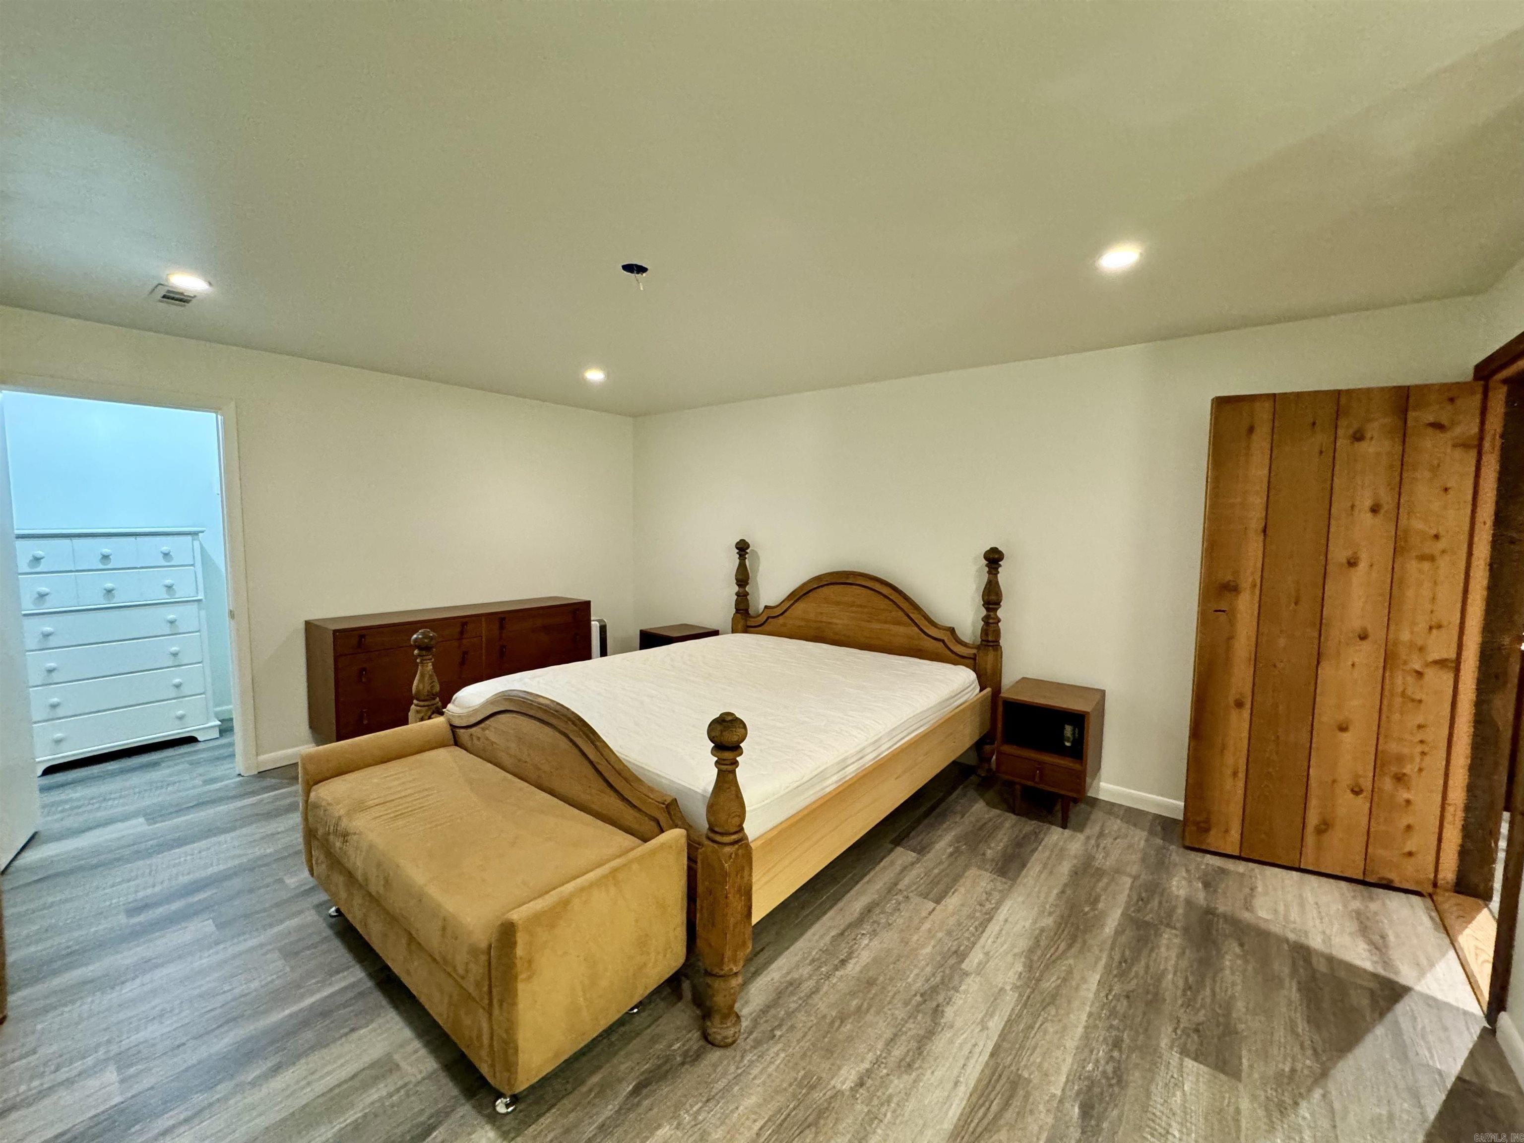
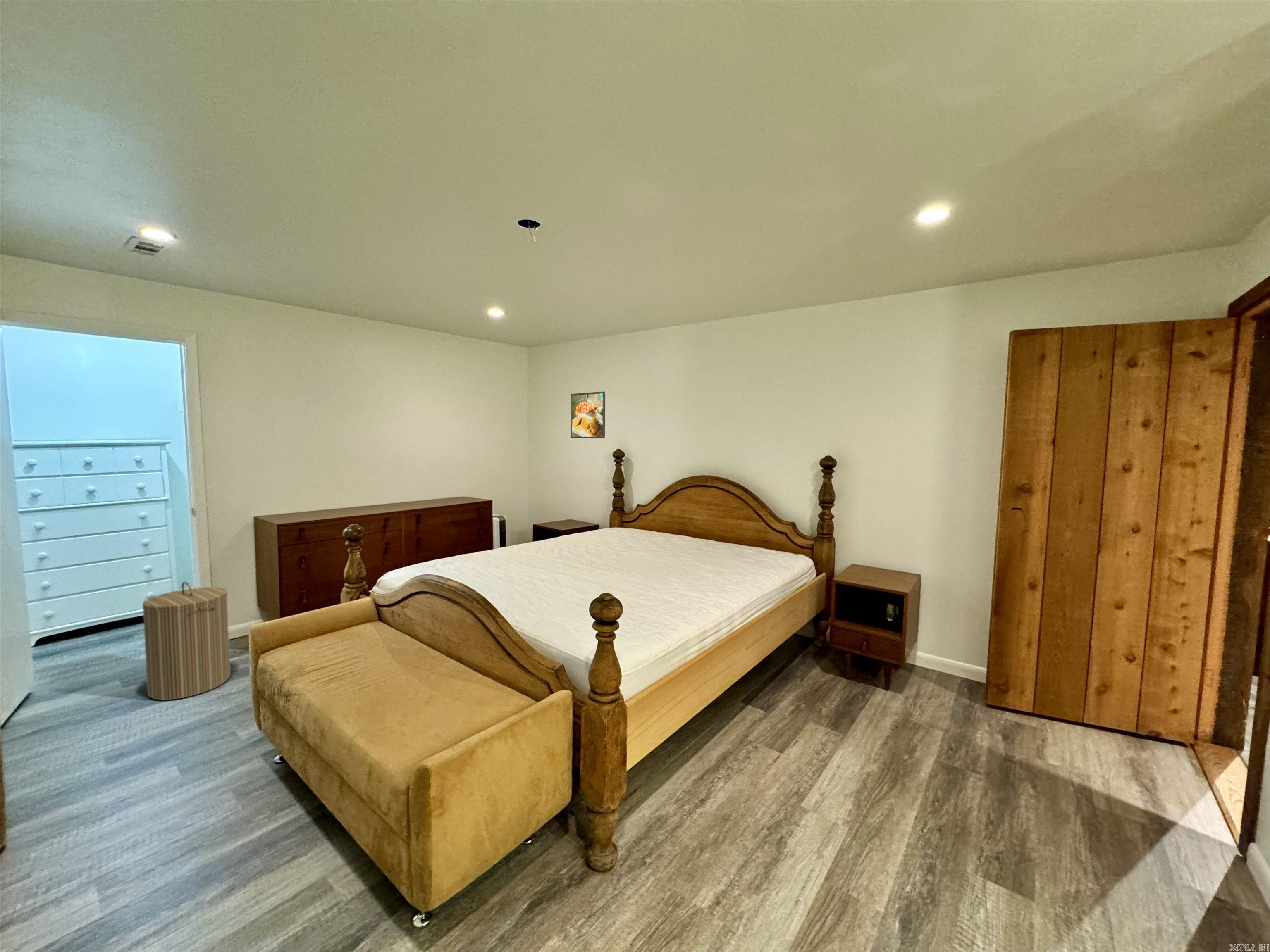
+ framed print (587, 415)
+ laundry hamper (188, 633)
